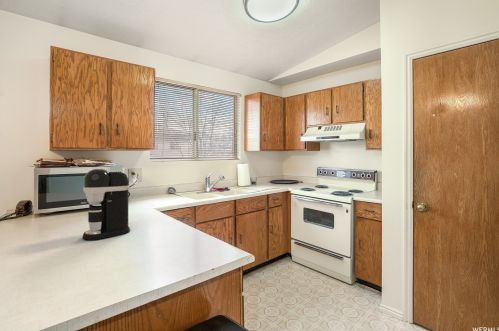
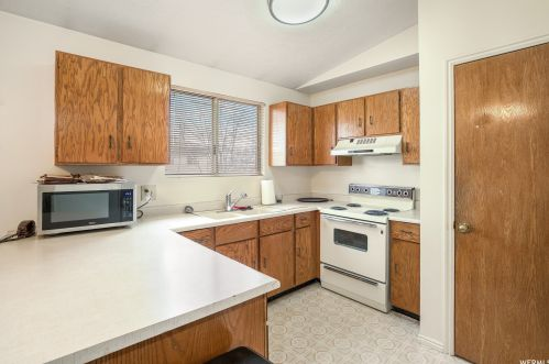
- coffee maker (107, 201)
